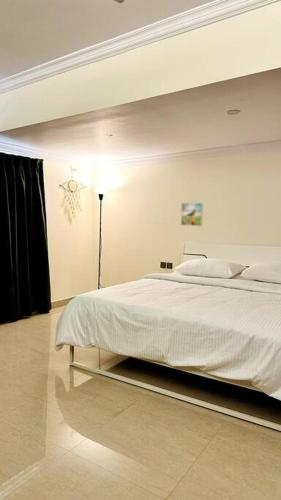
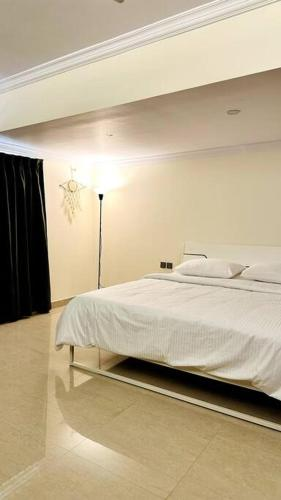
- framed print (191, 214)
